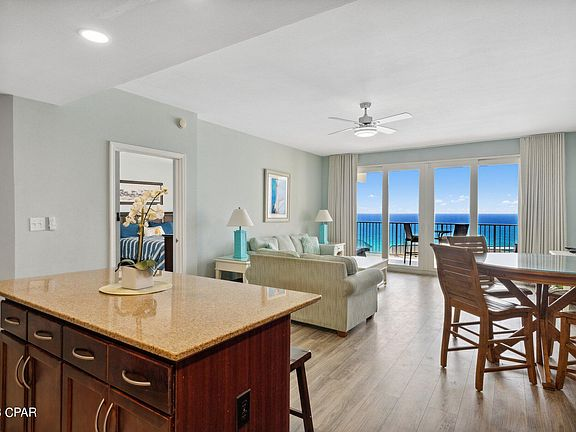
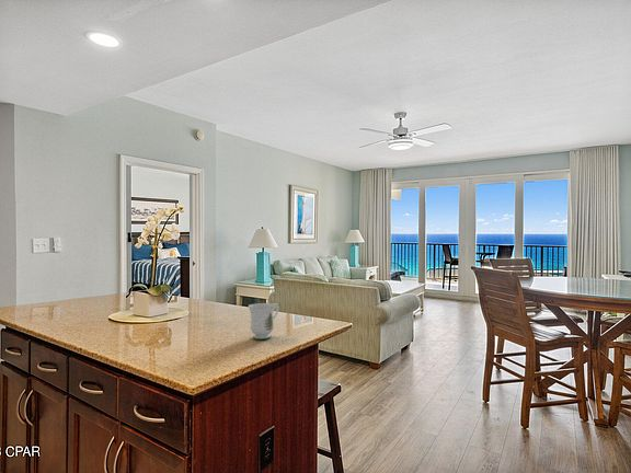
+ mug (265, 320)
